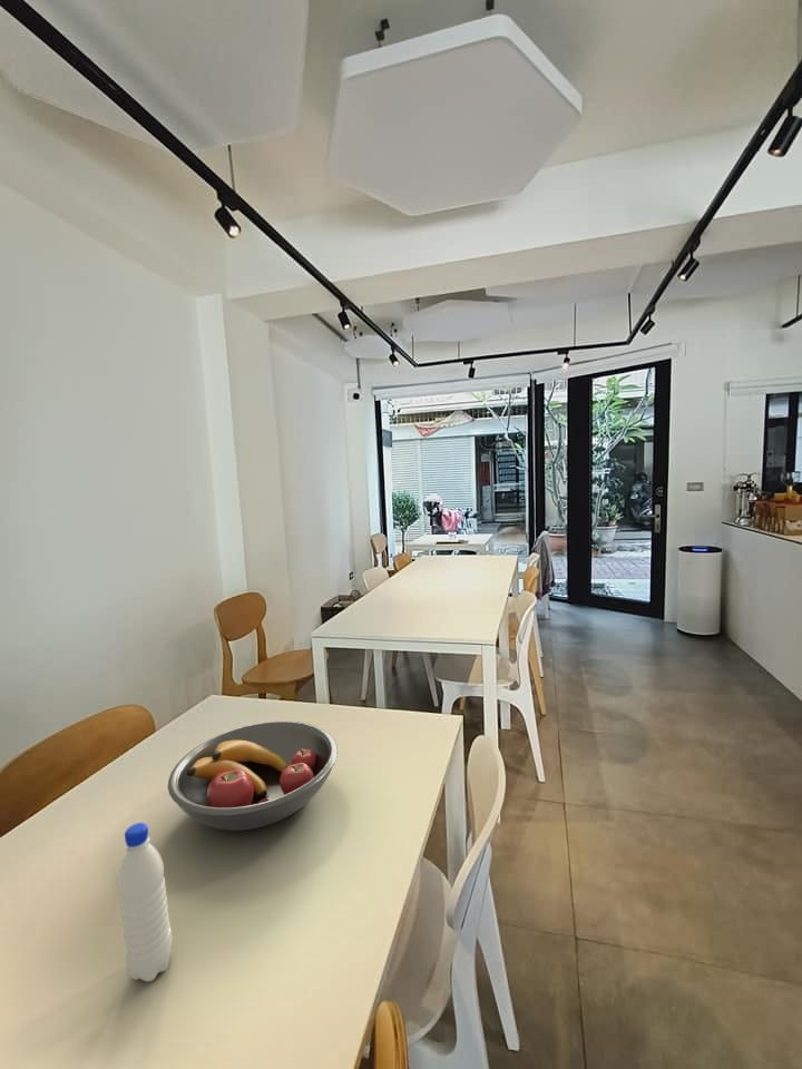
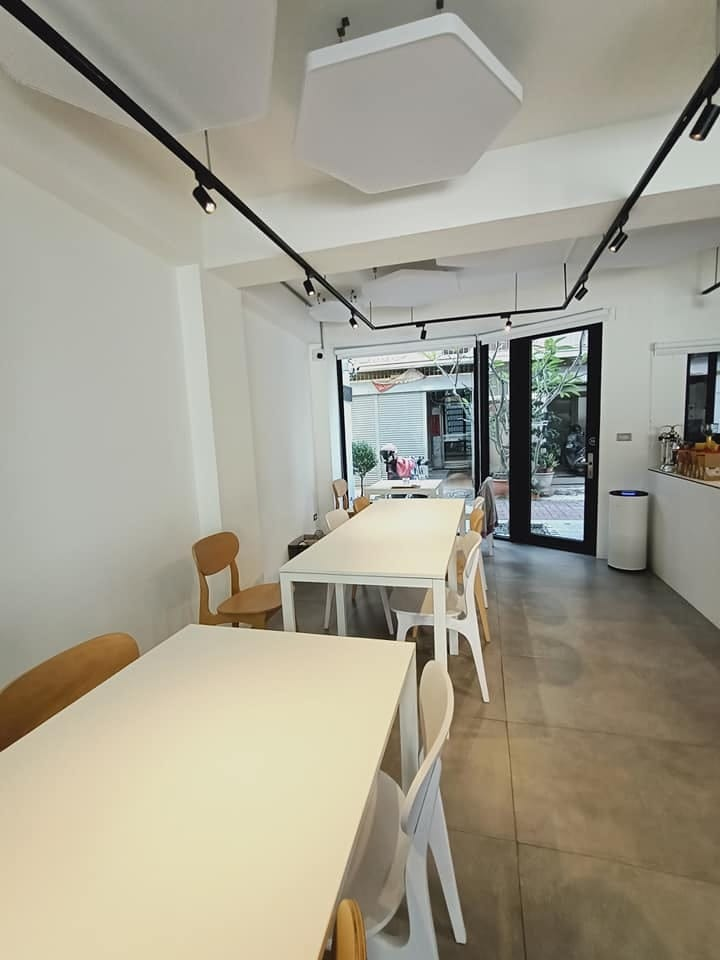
- fruit bowl (257, 774)
- water bottle (144, 899)
